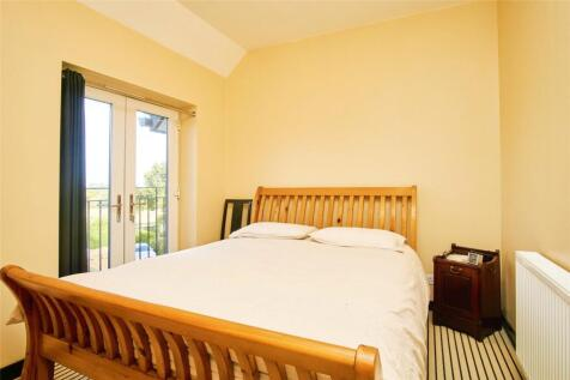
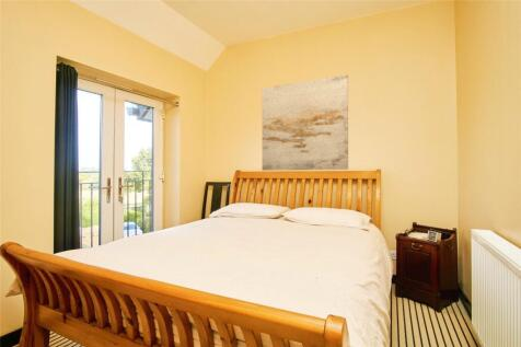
+ wall art (302, 126)
